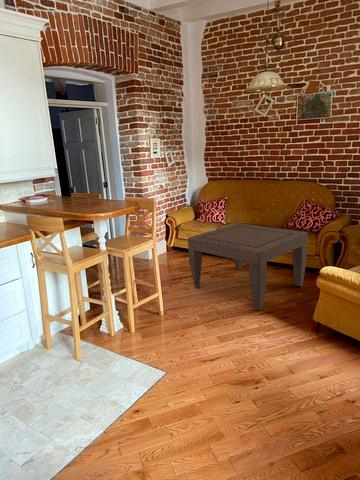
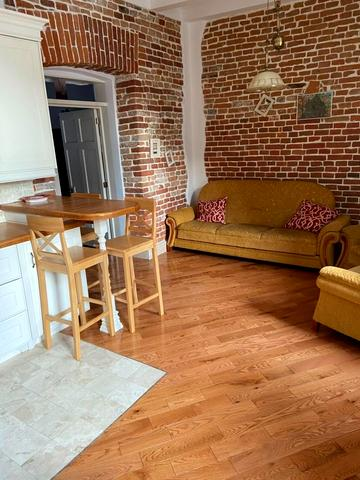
- coffee table (247, 261)
